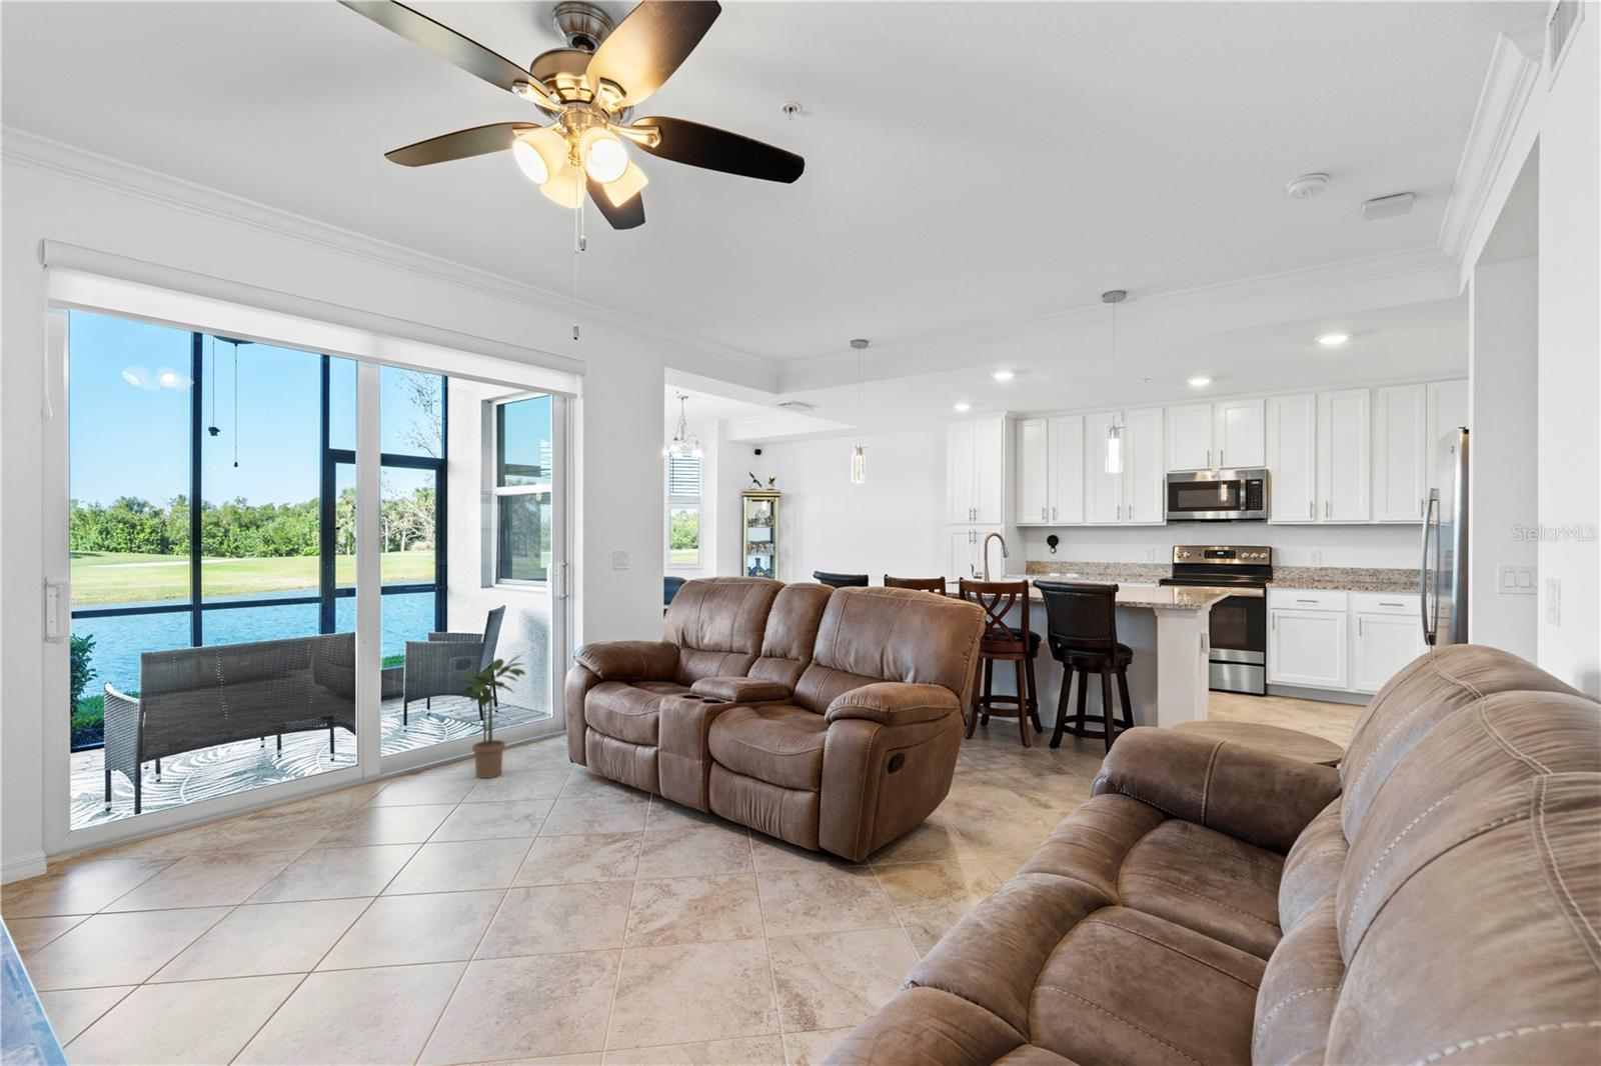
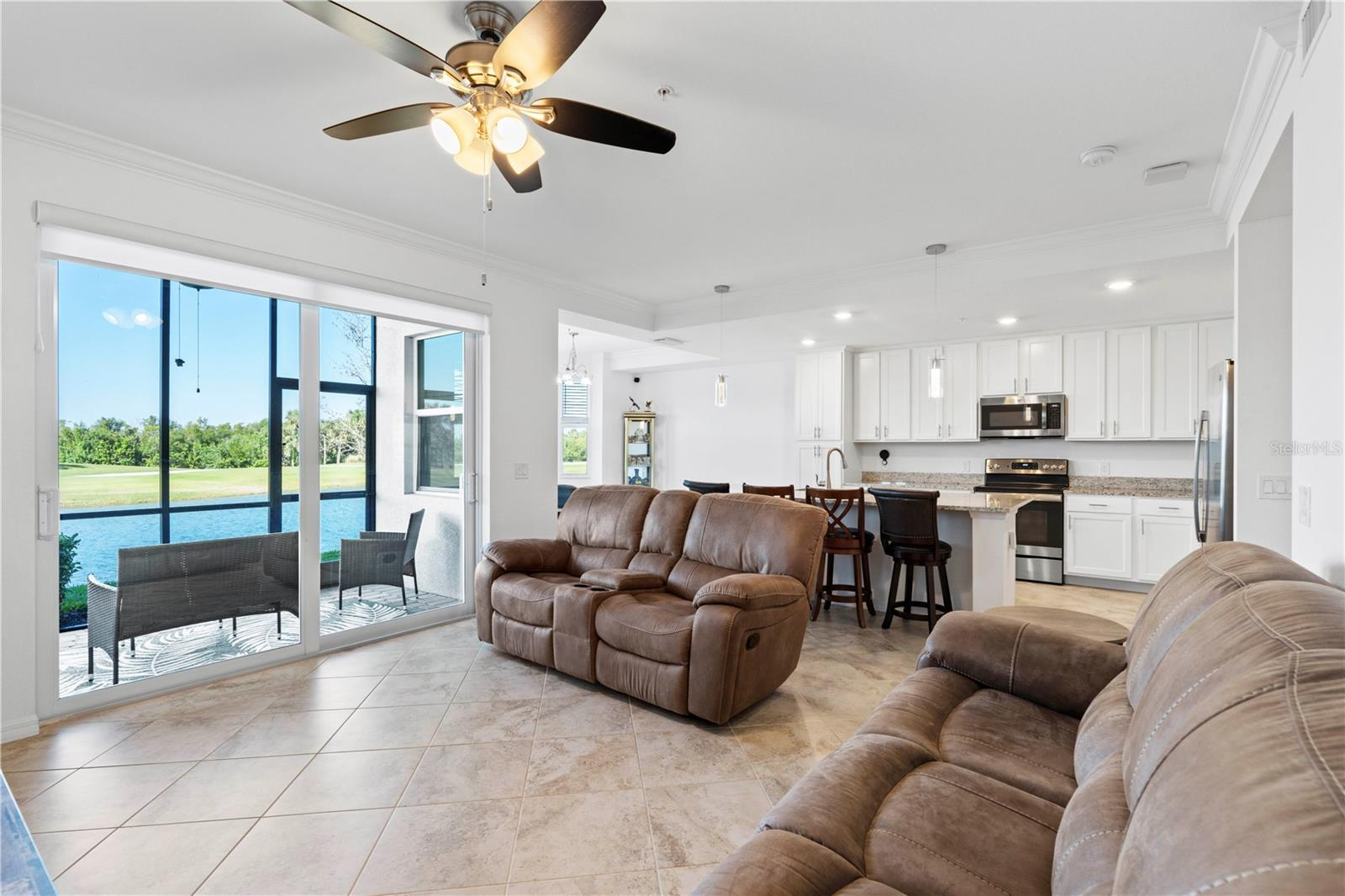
- potted plant (488, 715)
